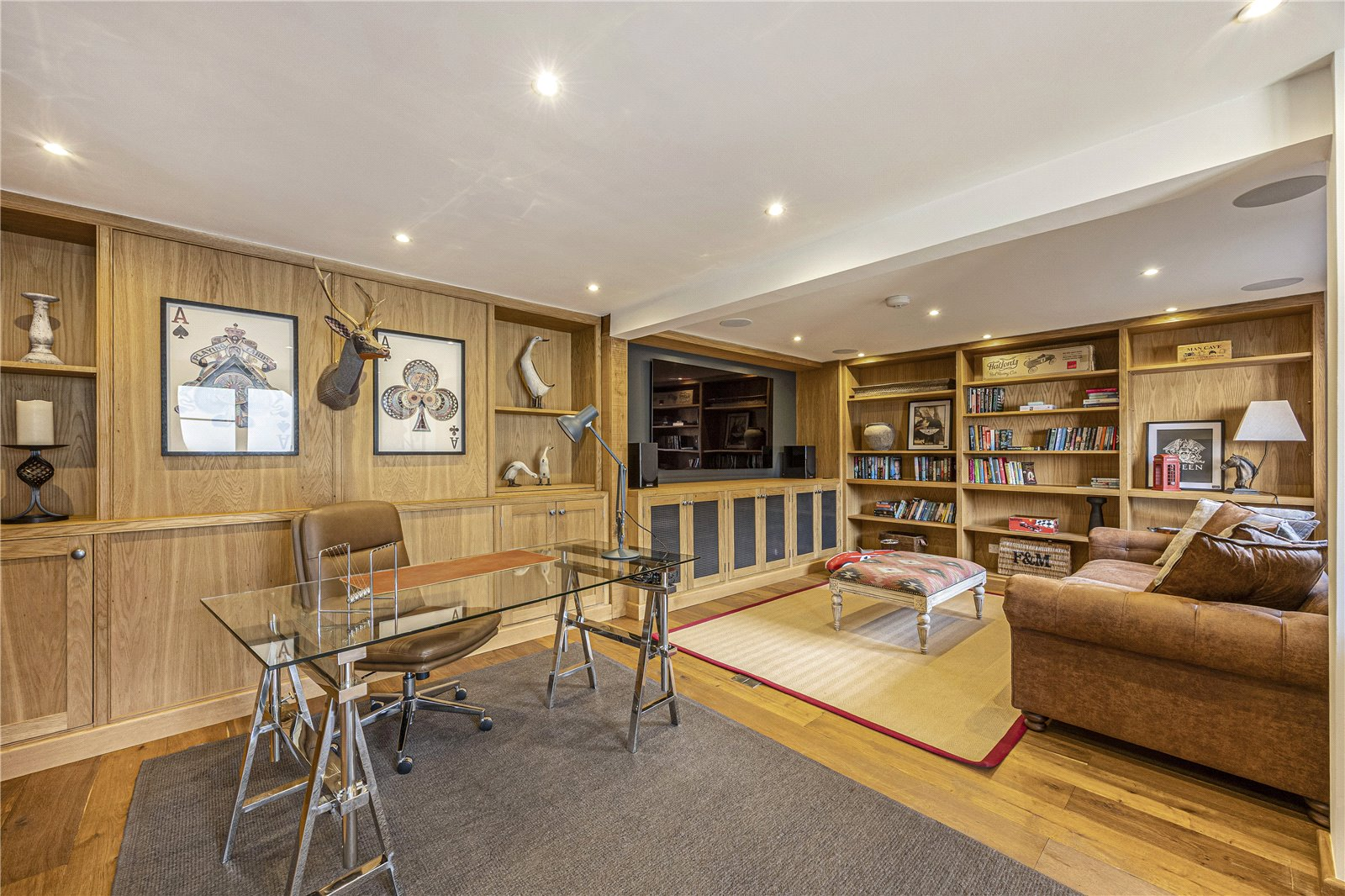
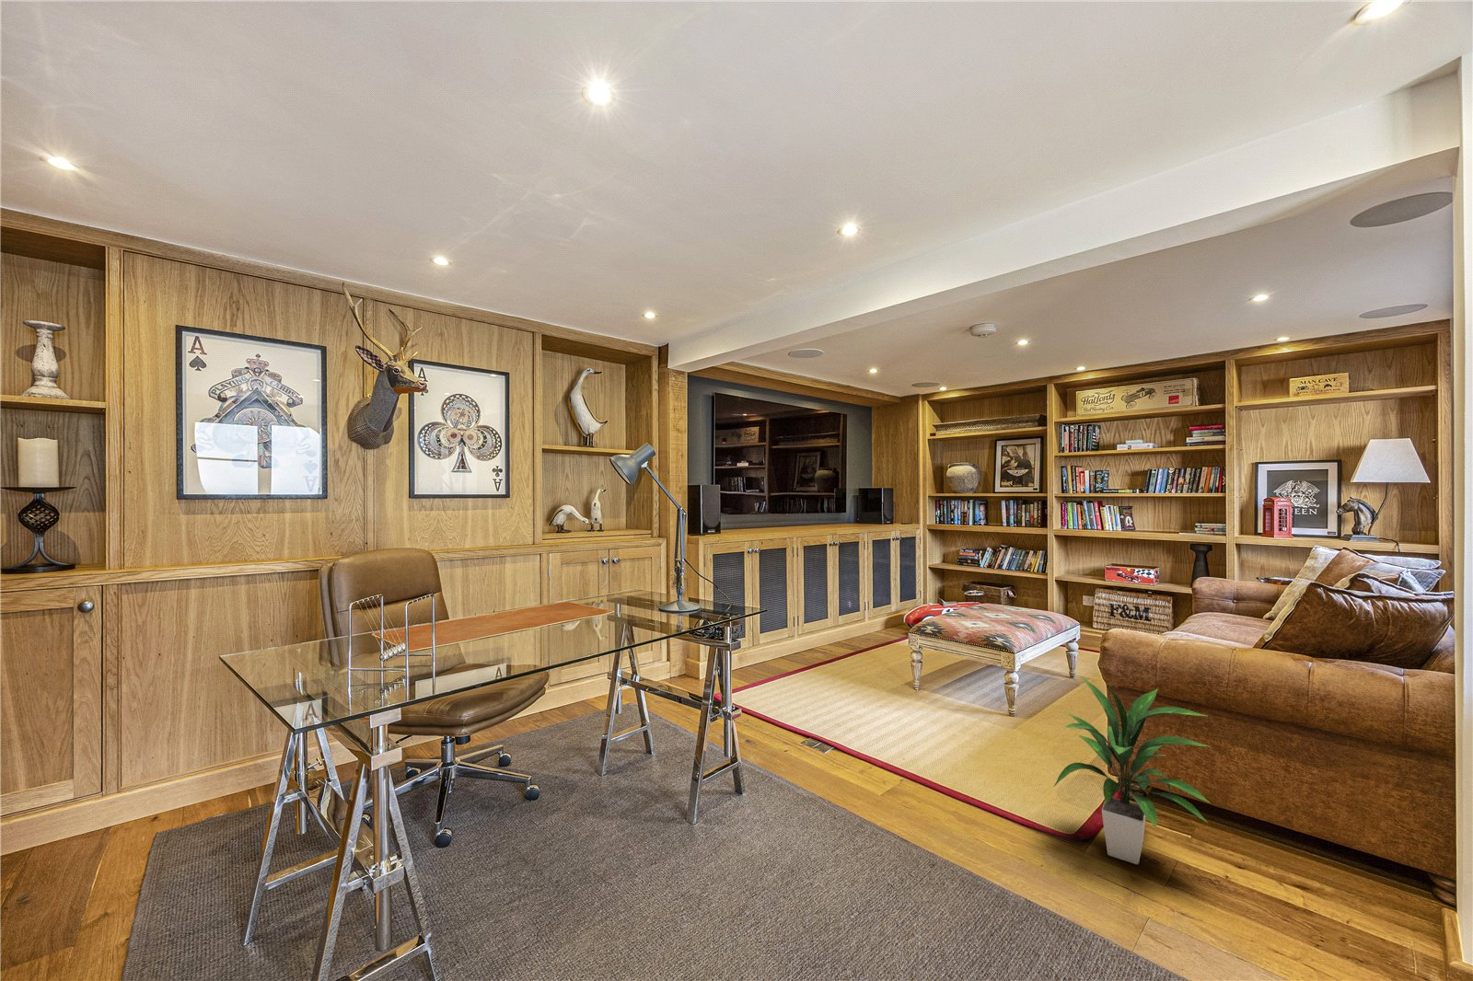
+ indoor plant (1128, 766)
